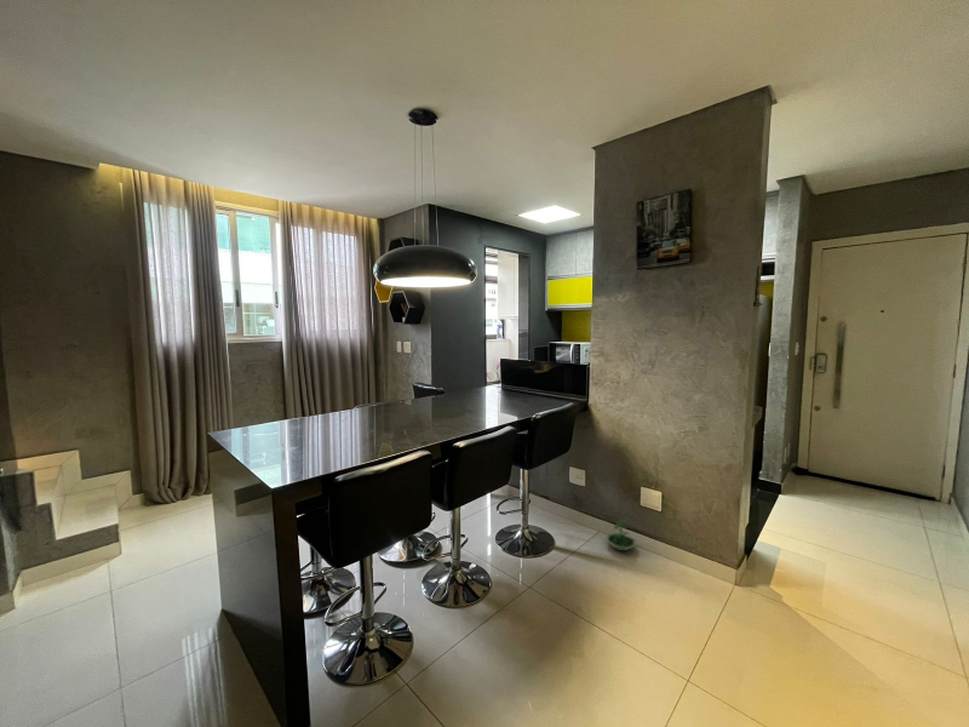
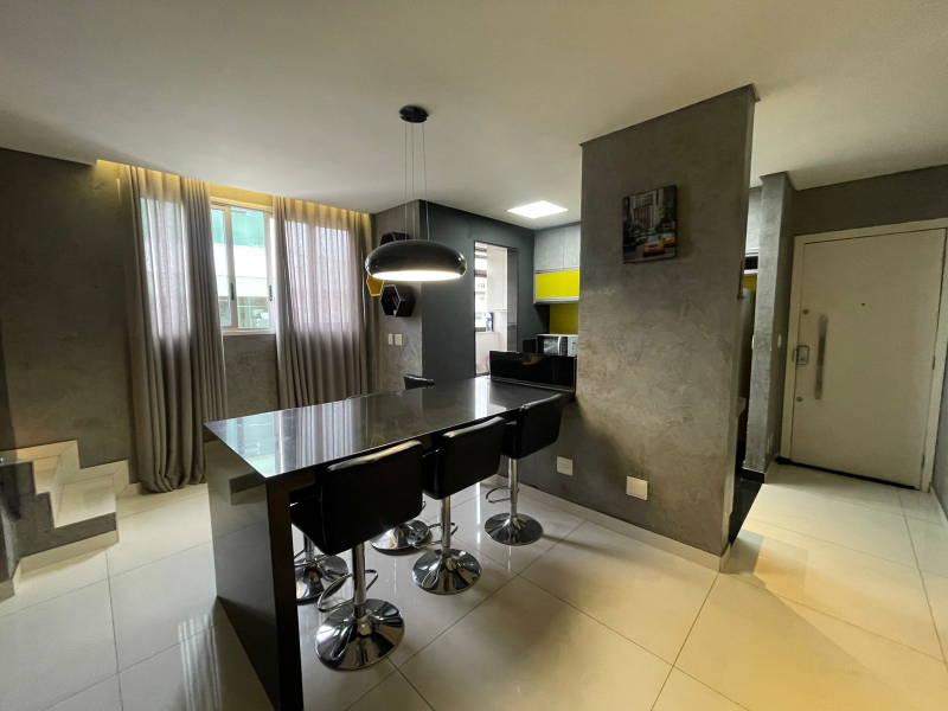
- terrarium (620, 525)
